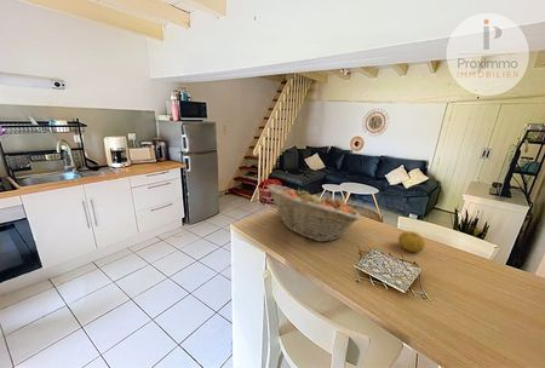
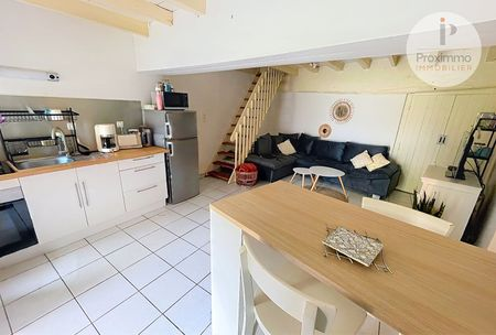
- fruit basket (310, 207)
- fruit (412, 241)
